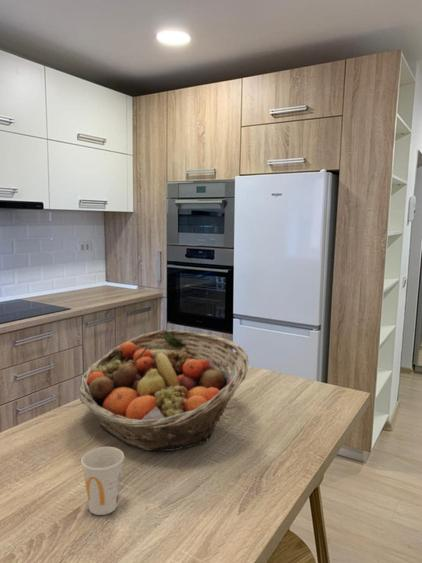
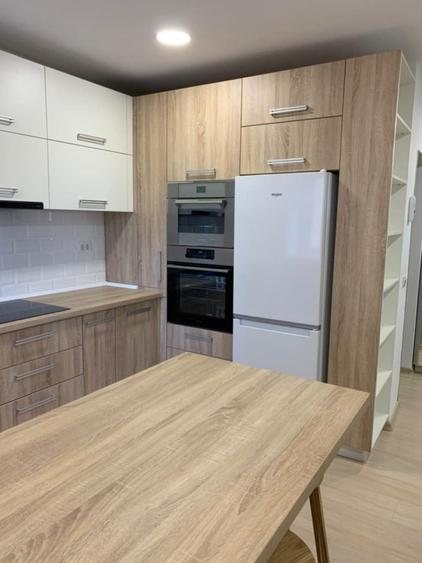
- fruit basket (162, 382)
- cup (103, 481)
